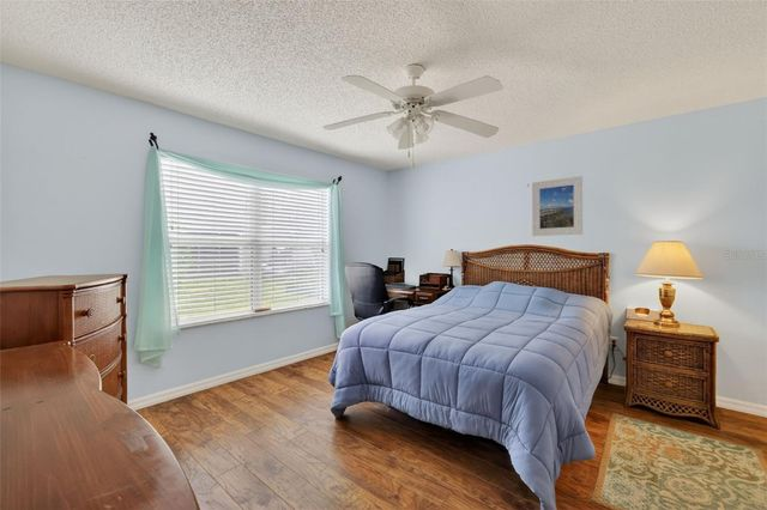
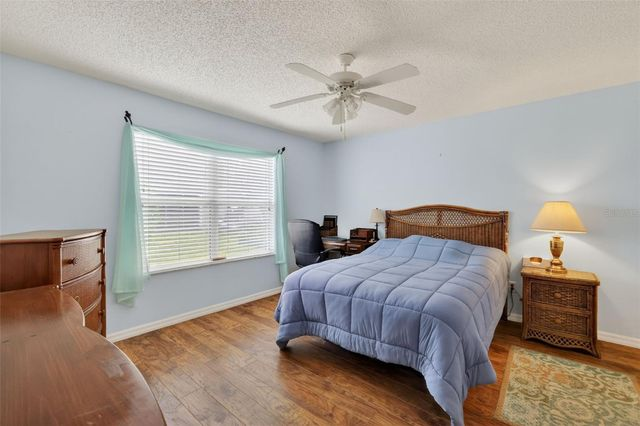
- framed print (556, 207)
